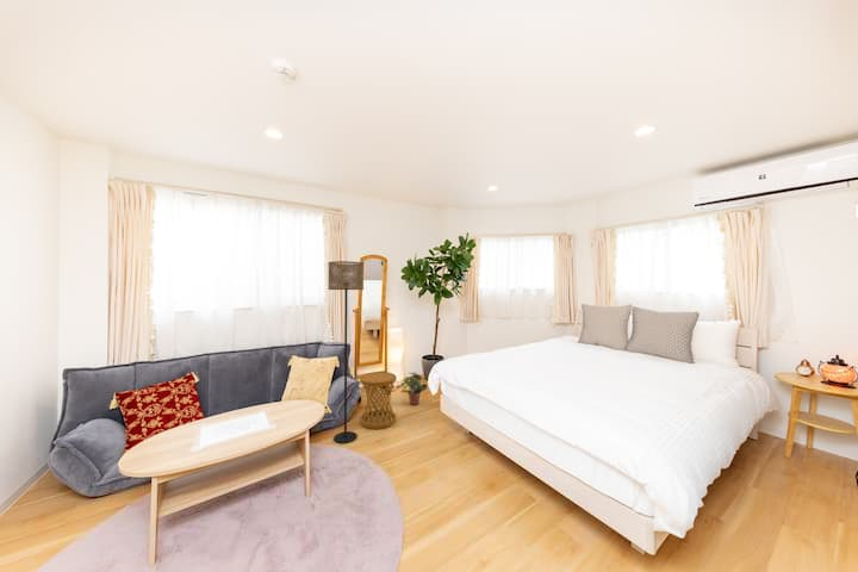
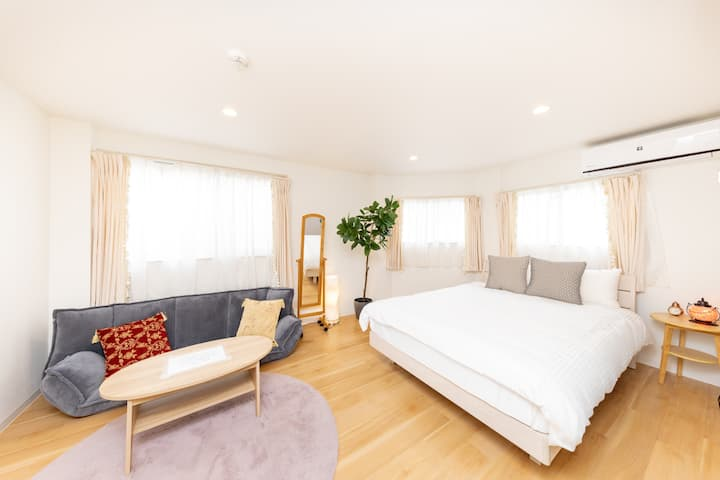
- side table (378, 398)
- potted plant (414, 388)
- floor lamp (346, 349)
